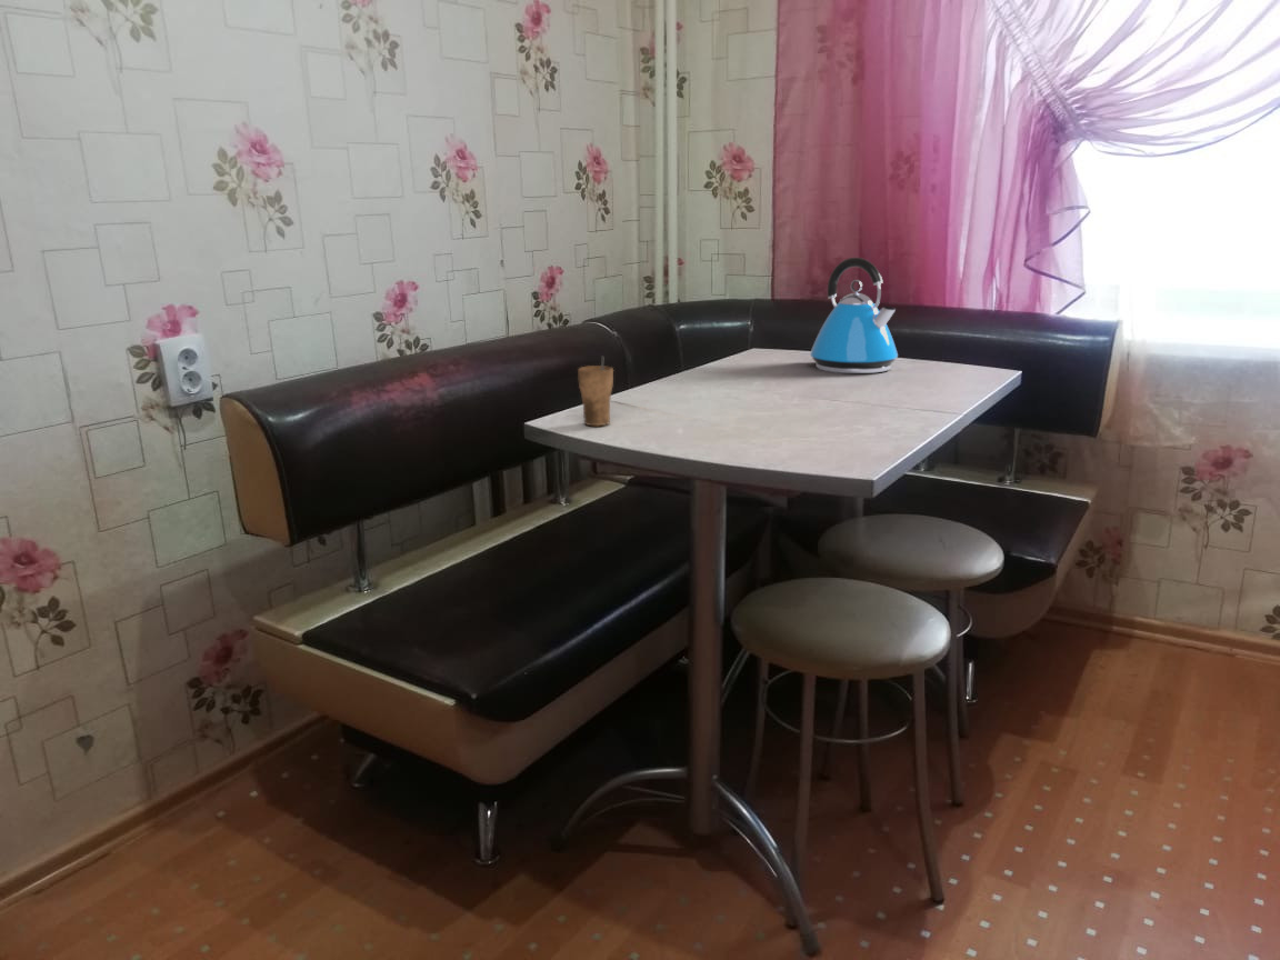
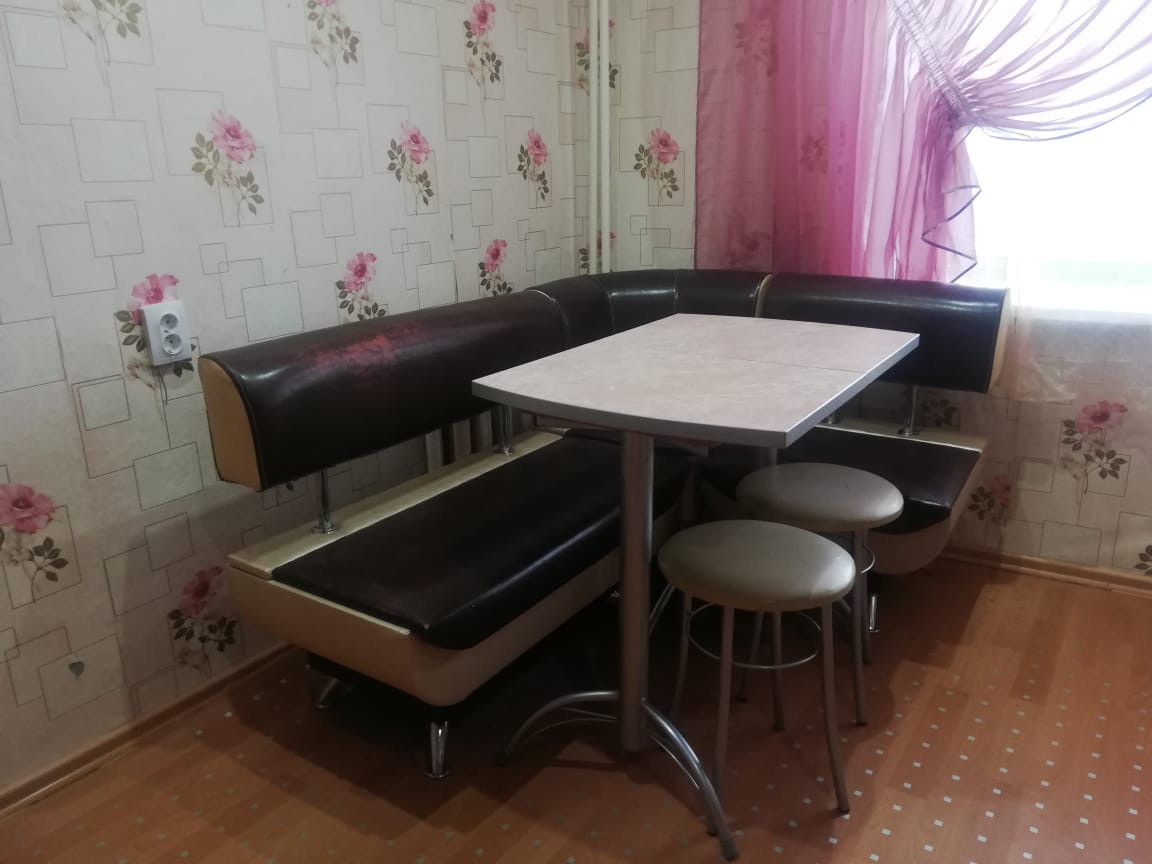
- kettle (852, 312)
- cup (596, 389)
